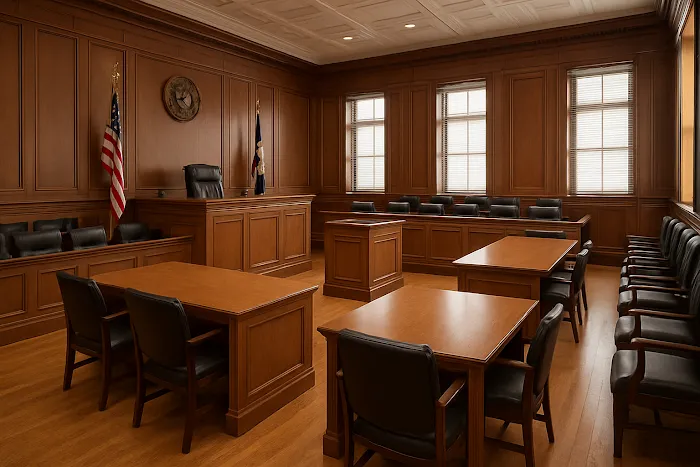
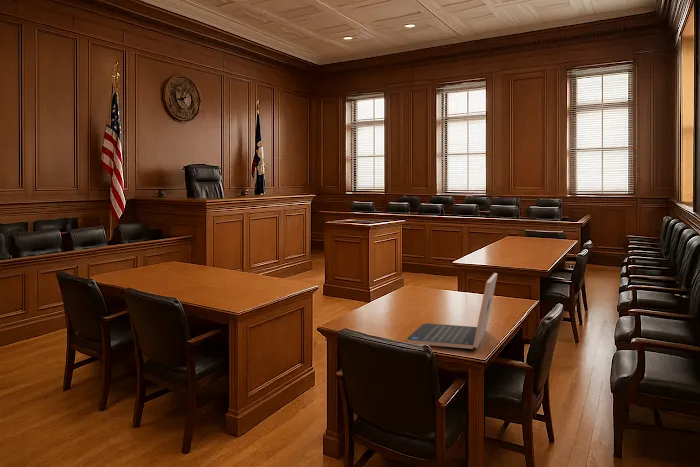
+ laptop (453, 325)
